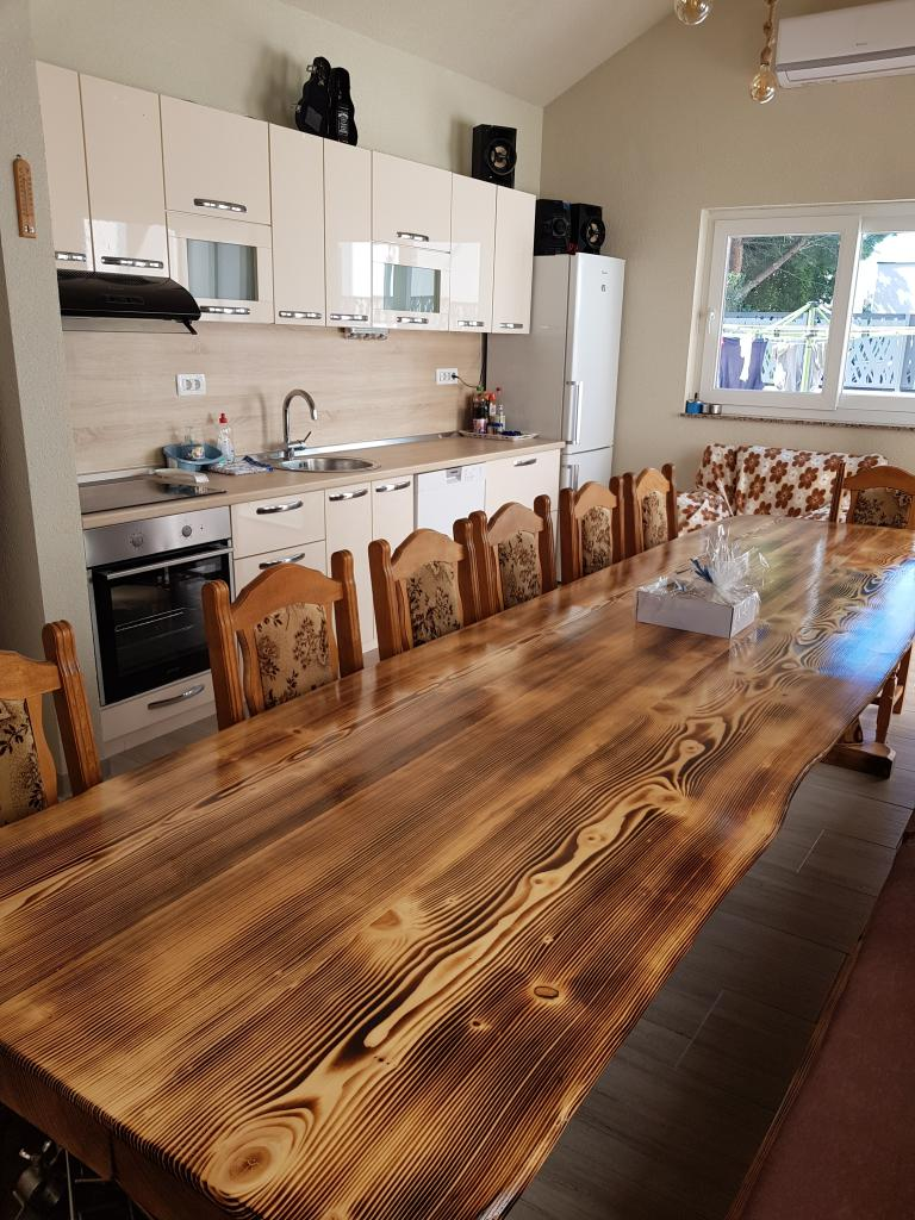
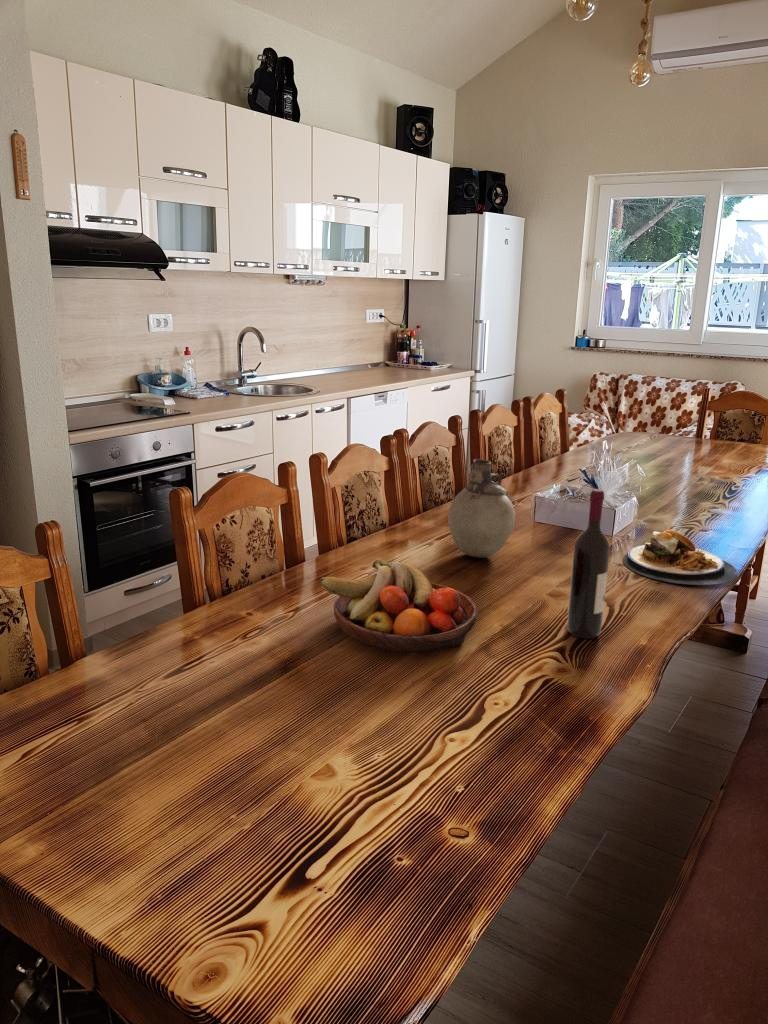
+ fruit bowl (404, 600)
+ vase (482, 509)
+ plate (680, 551)
+ wine bottle (590, 563)
